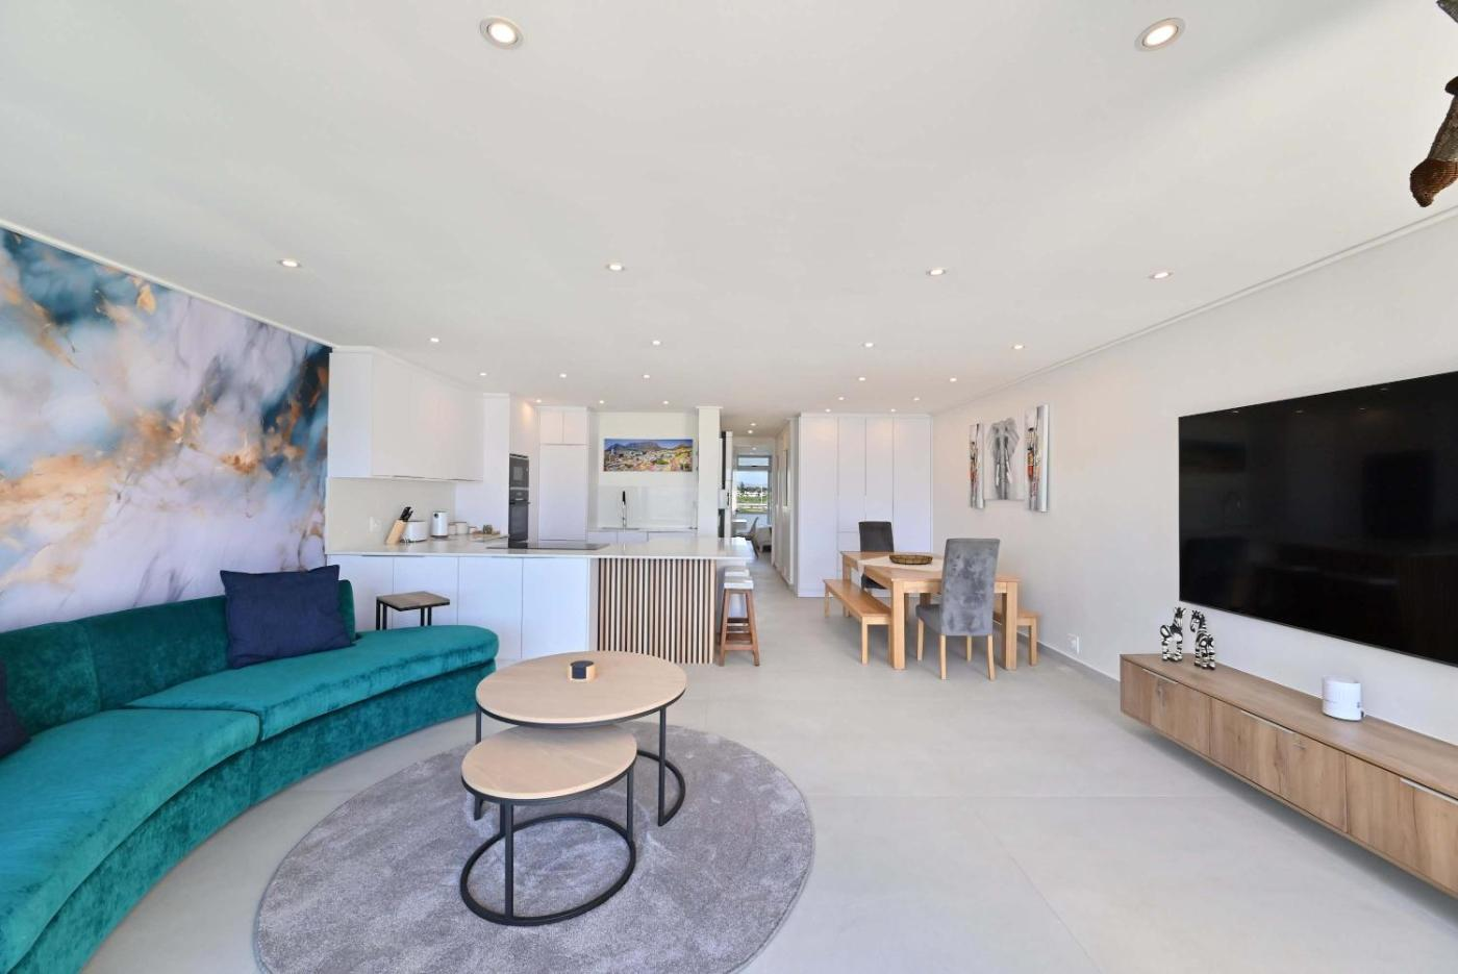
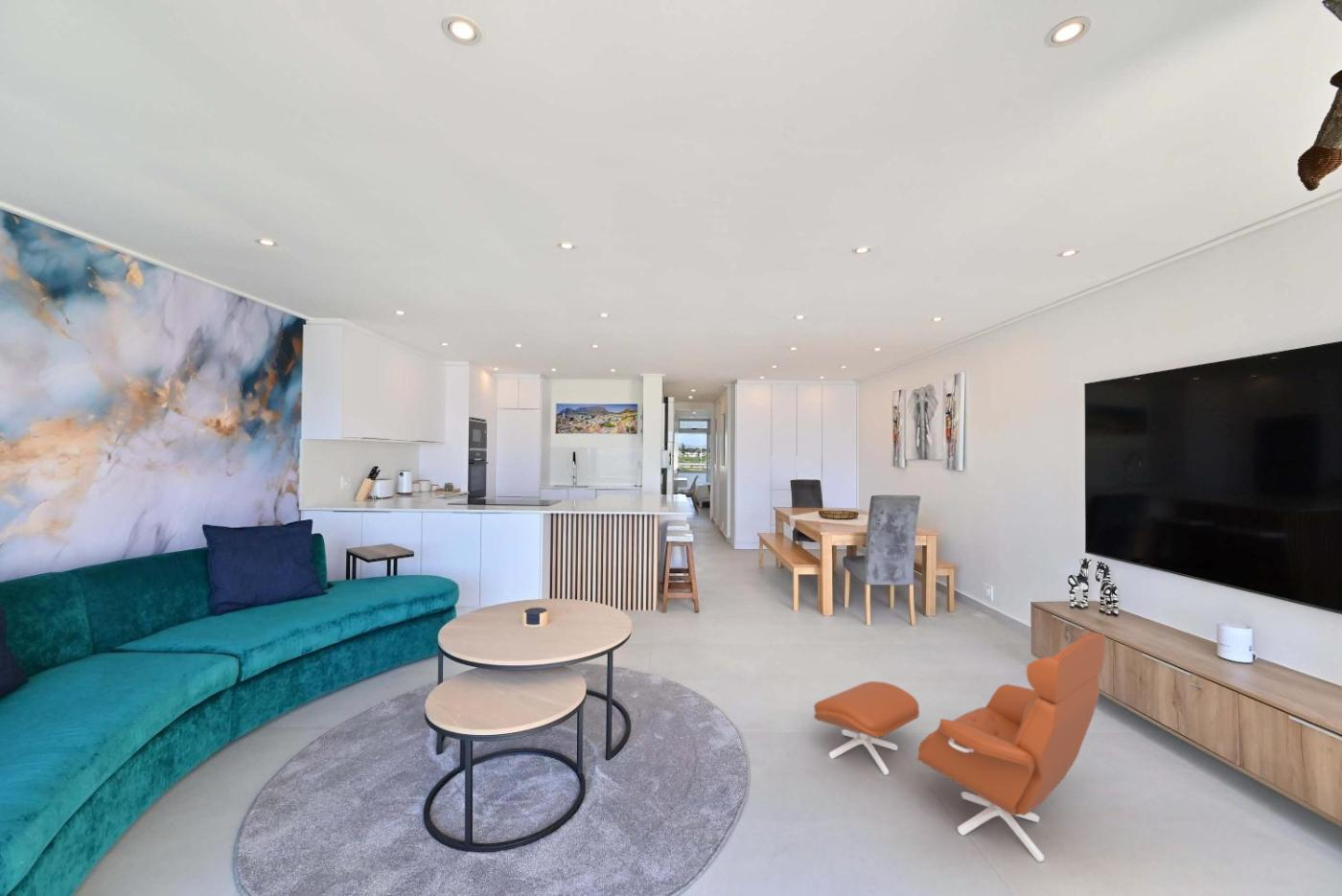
+ armchair (917, 702)
